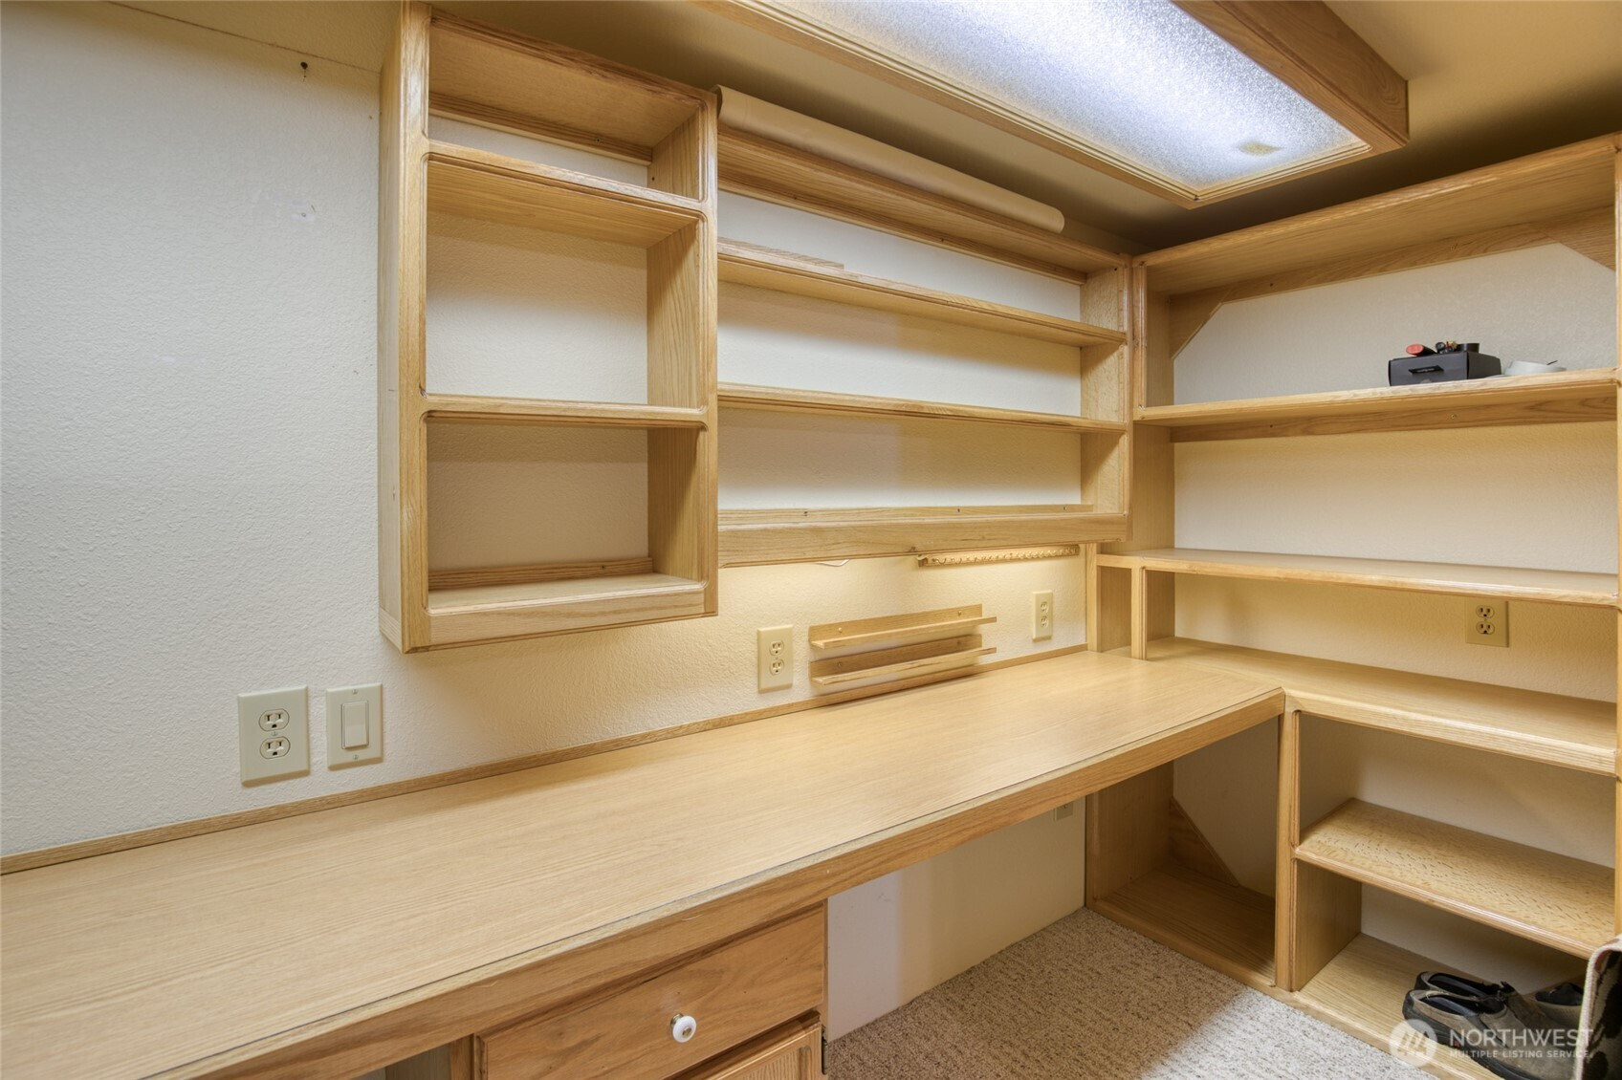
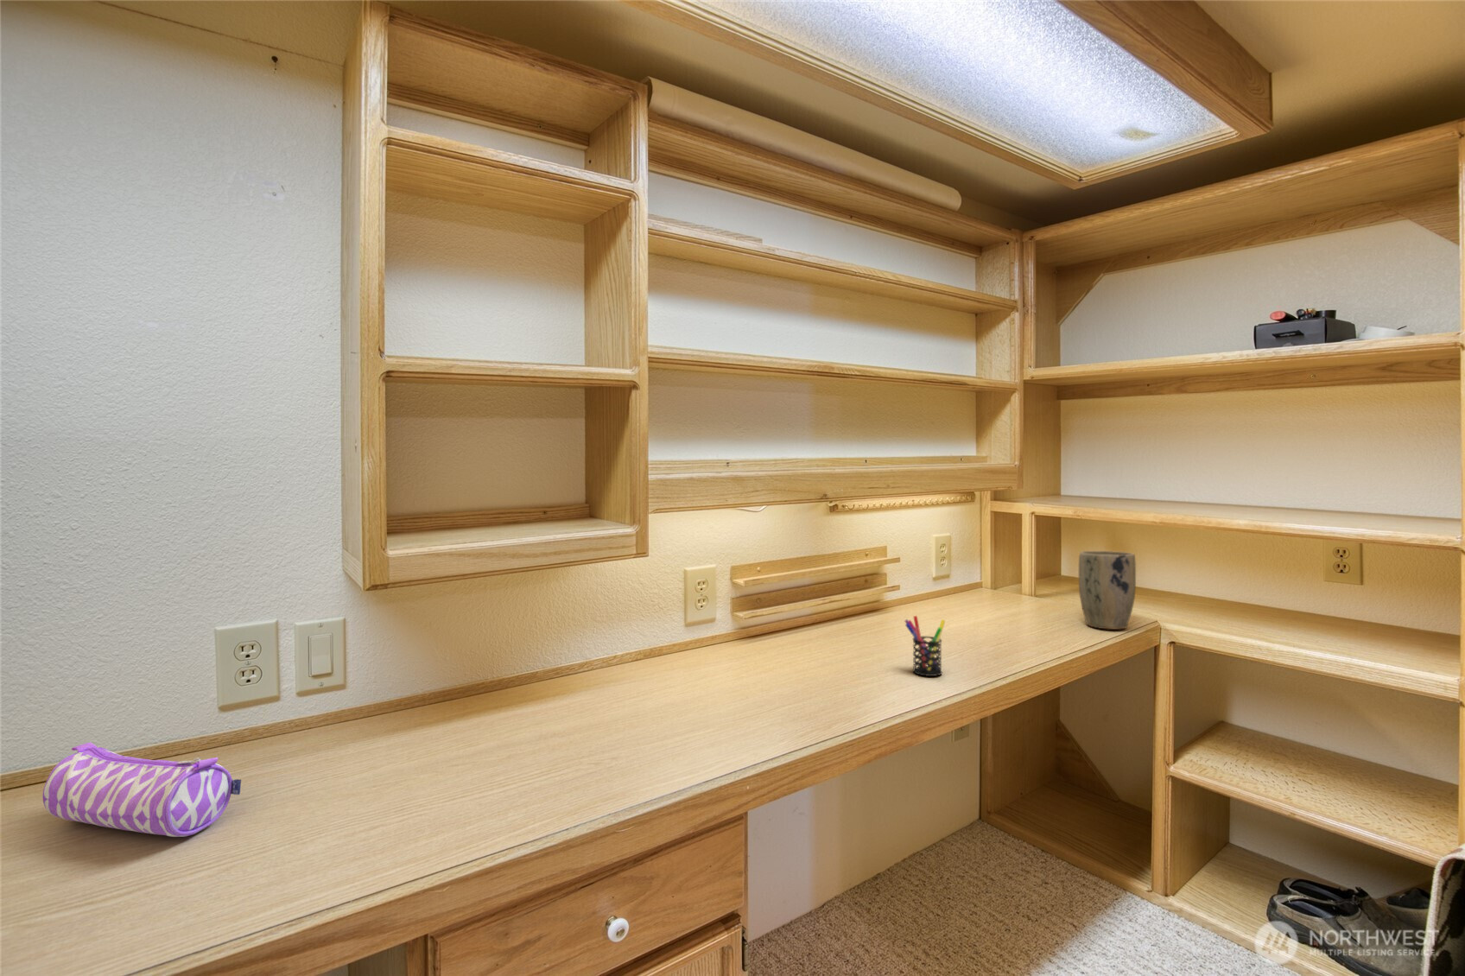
+ pen holder (928, 645)
+ pencil case (139, 789)
+ plant pot (1107, 589)
